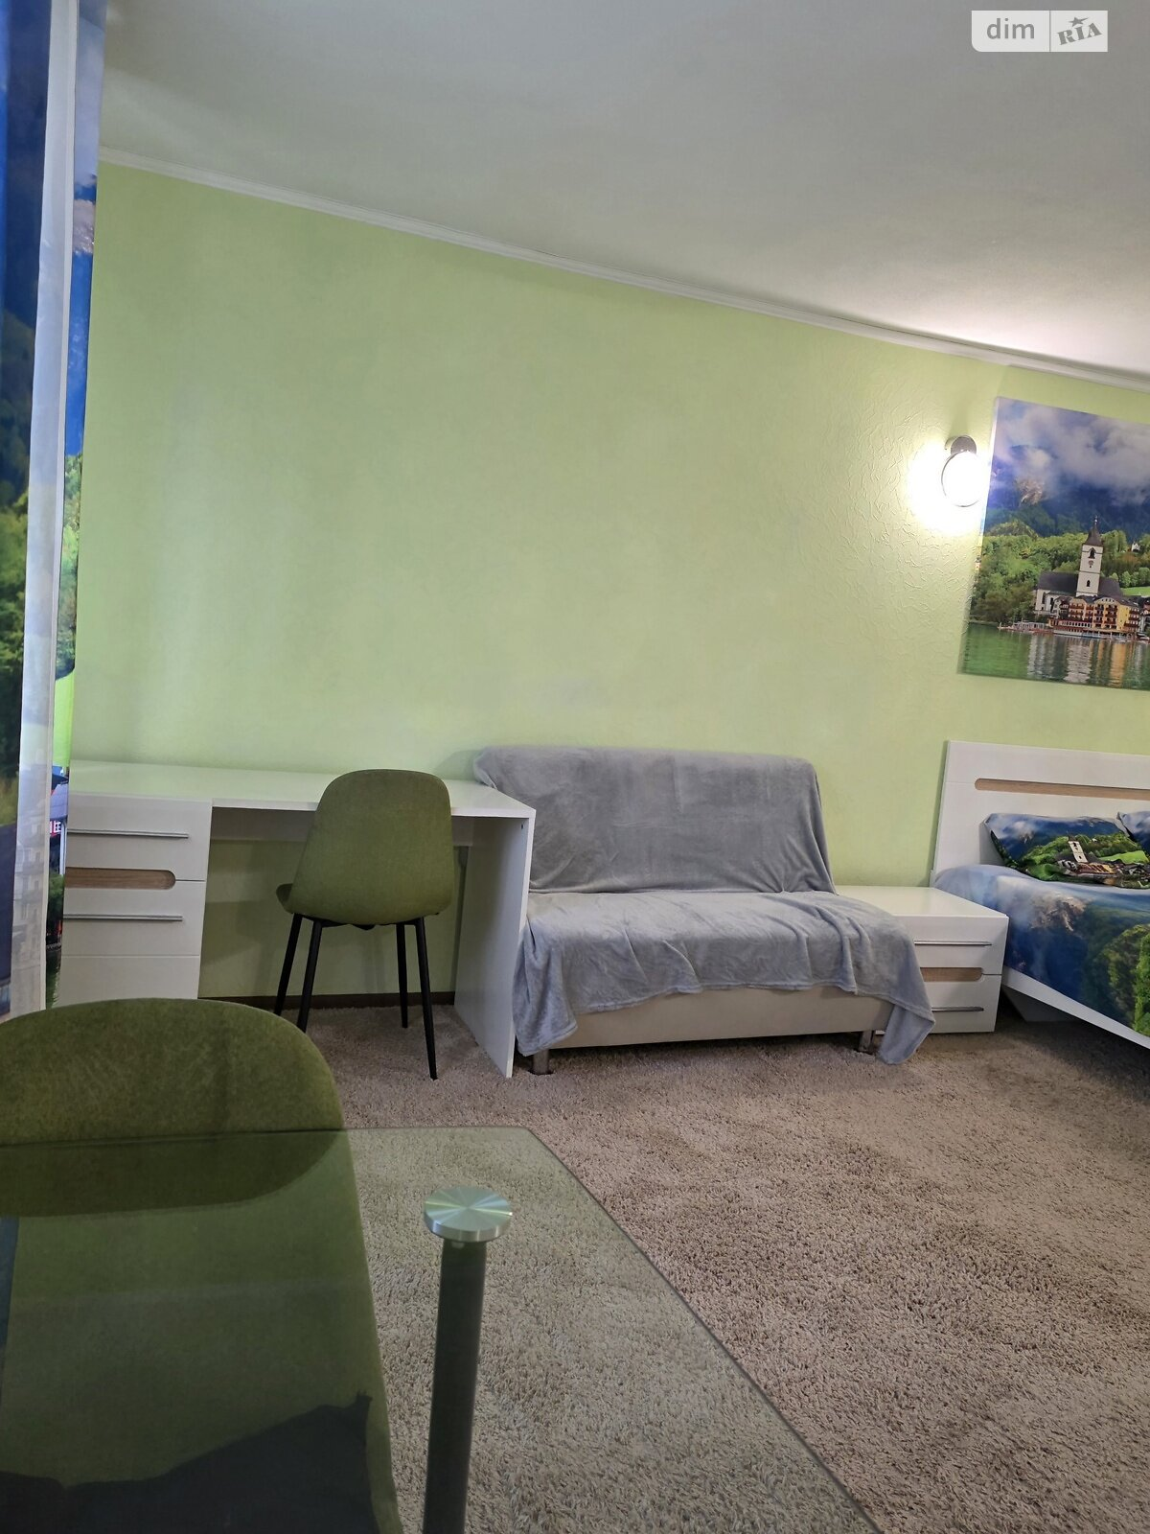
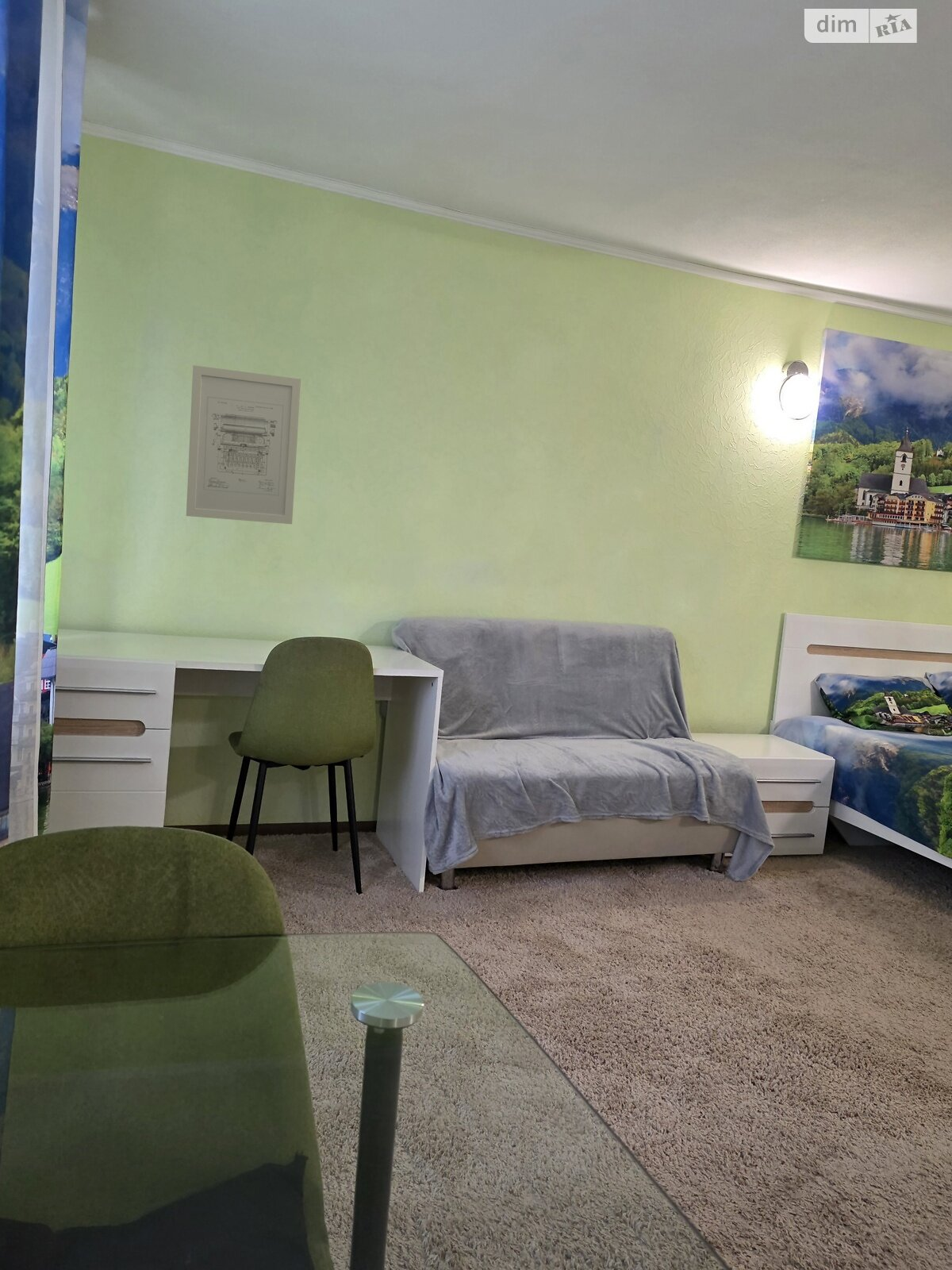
+ wall art (244, 447)
